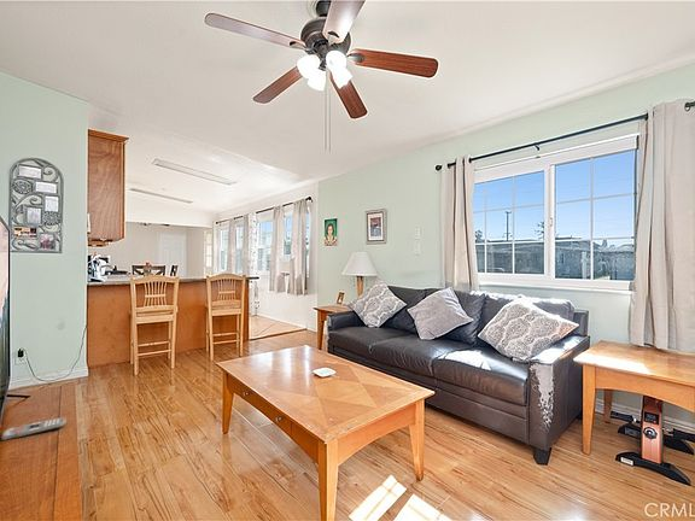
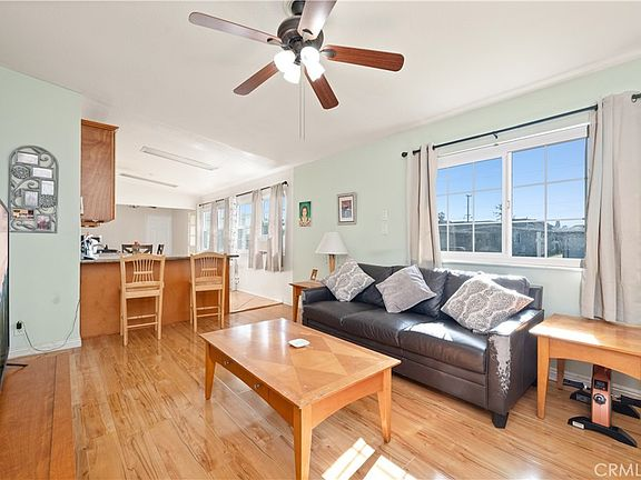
- remote control (35, 428)
